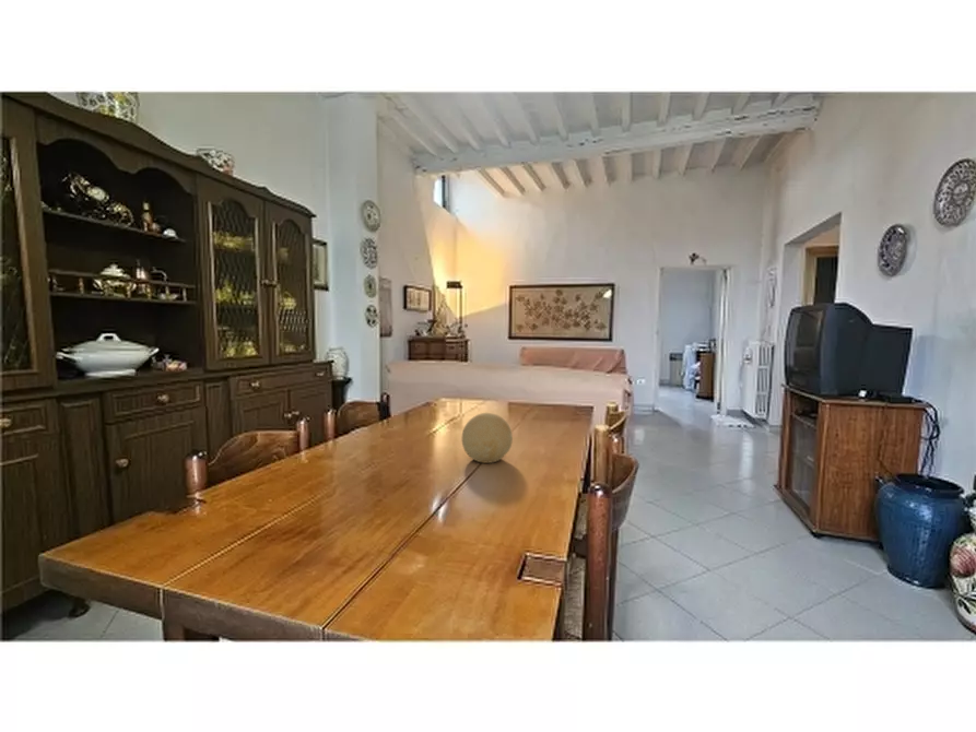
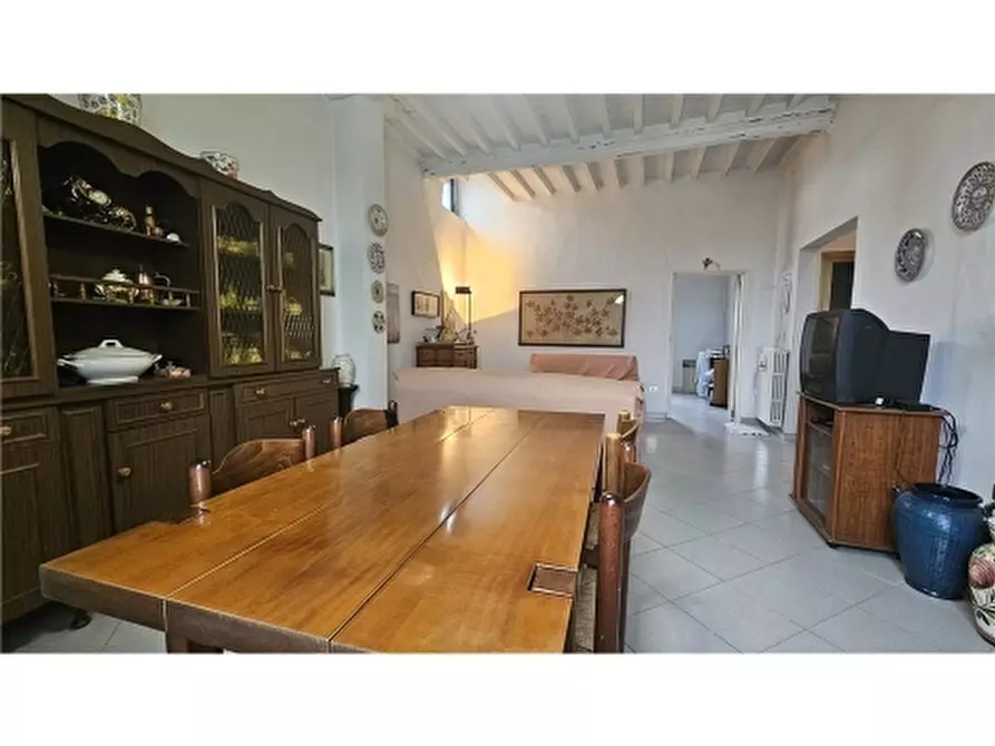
- decorative ball (486, 436)
